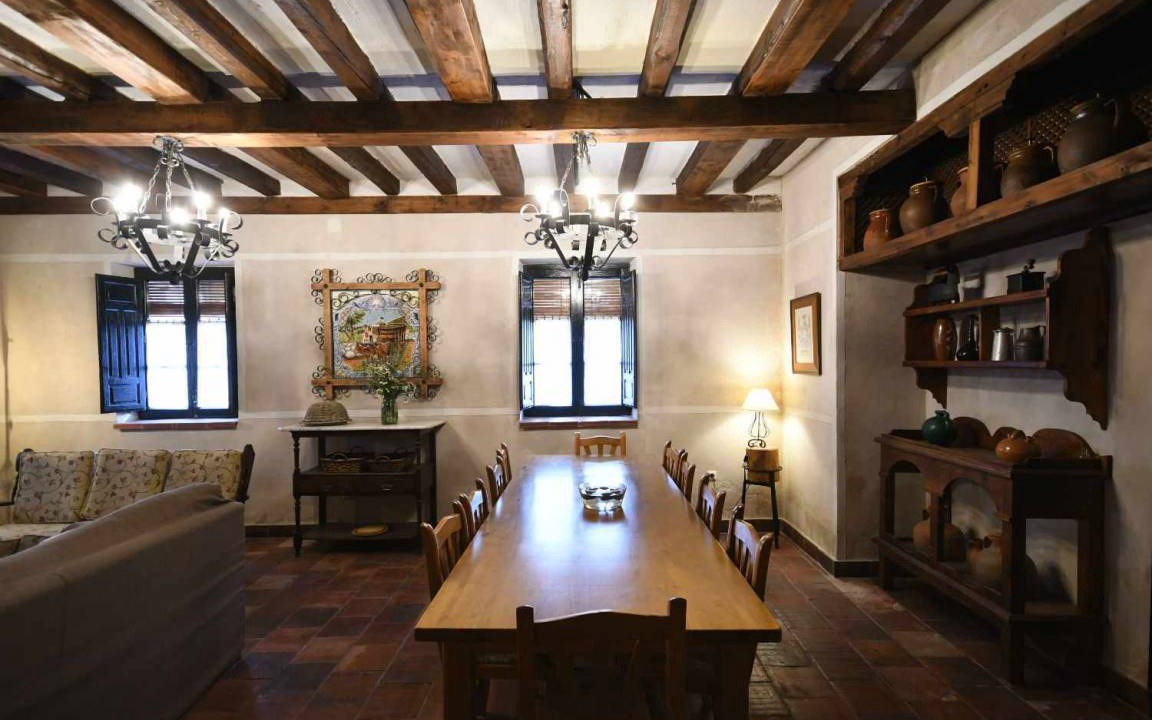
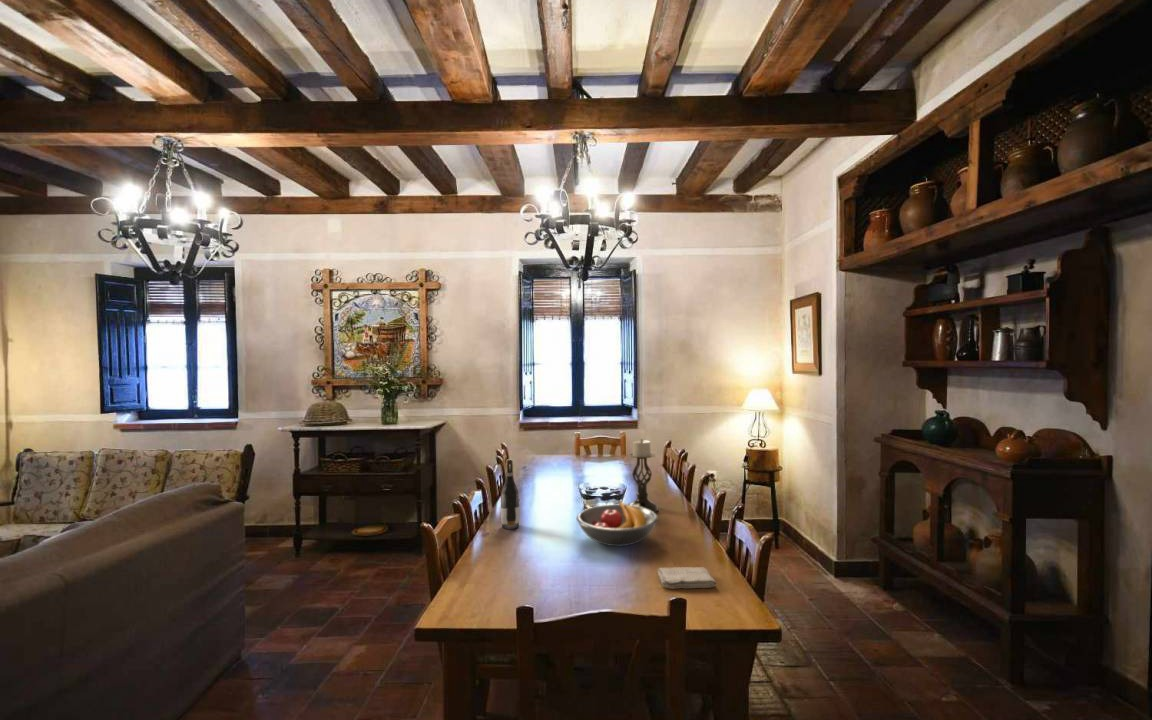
+ wine bottle (509, 492)
+ fruit bowl (617, 524)
+ candle holder (642, 474)
+ washcloth (685, 576)
